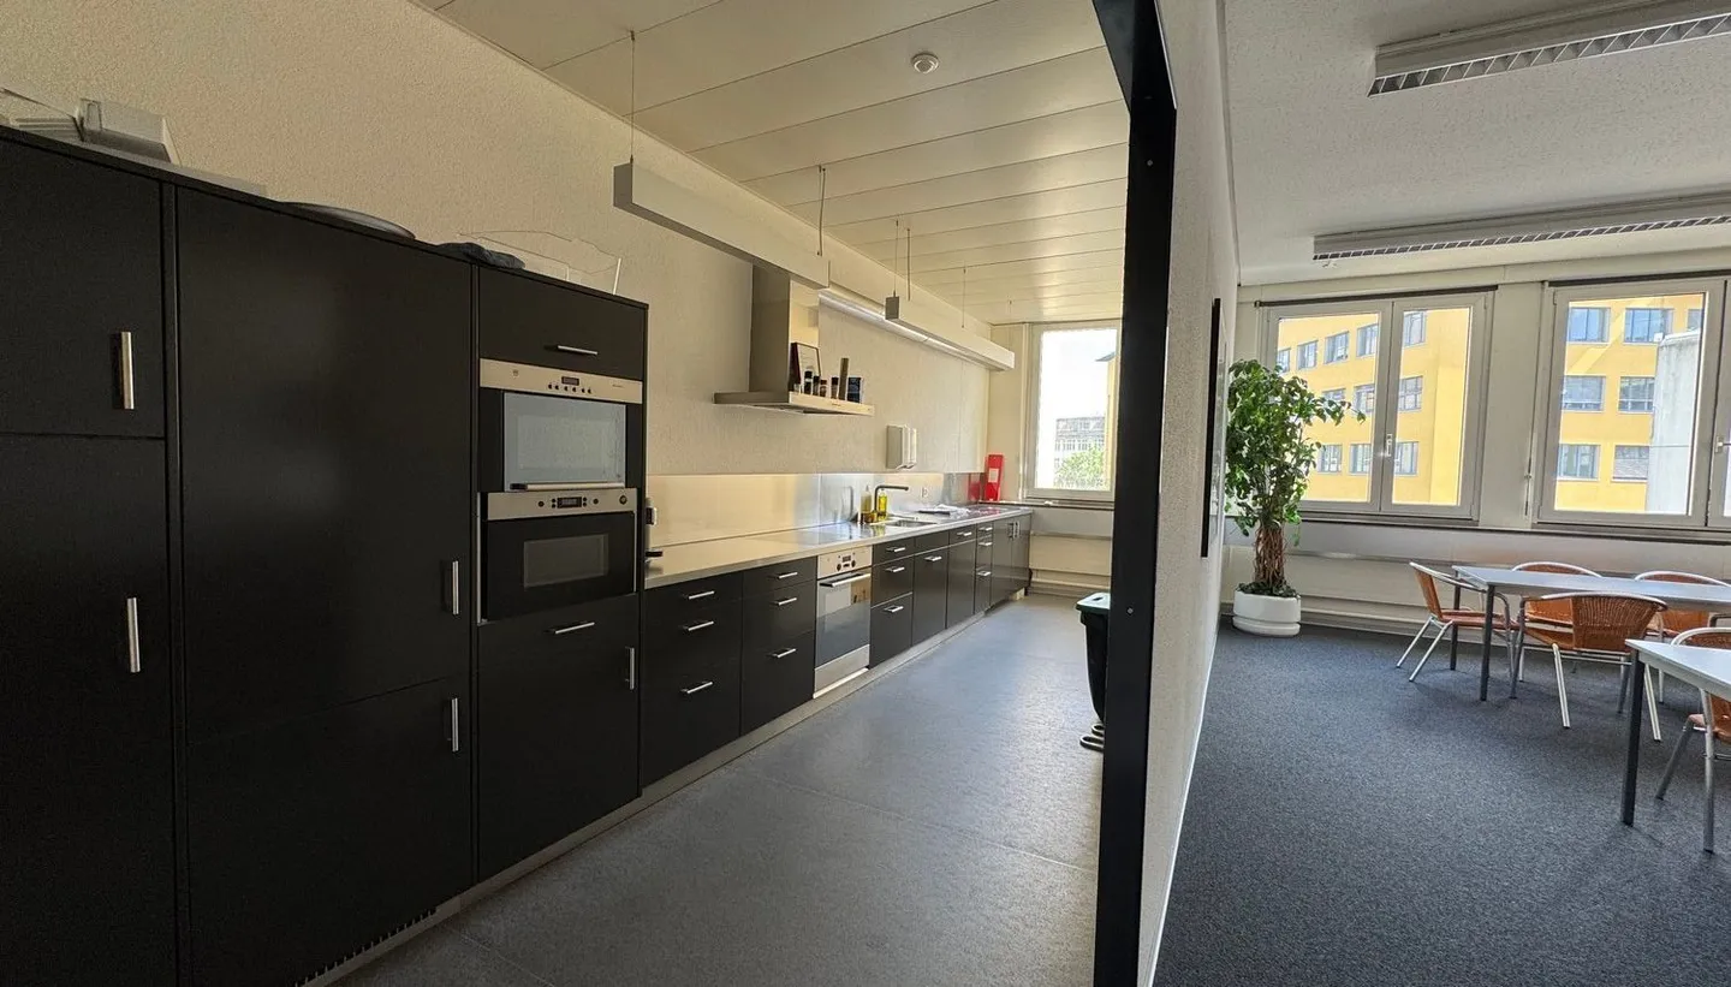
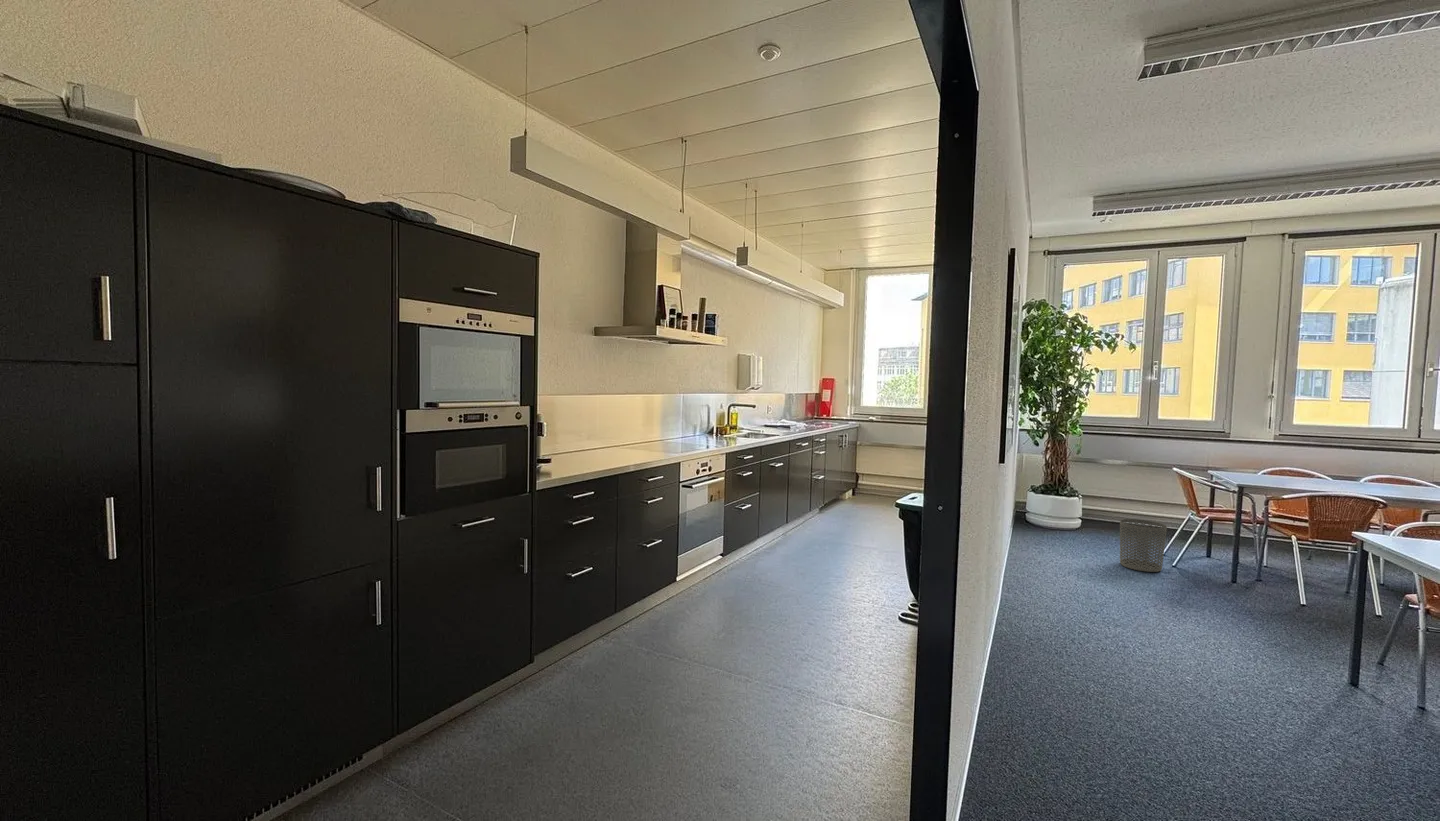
+ waste bin (1141, 545)
